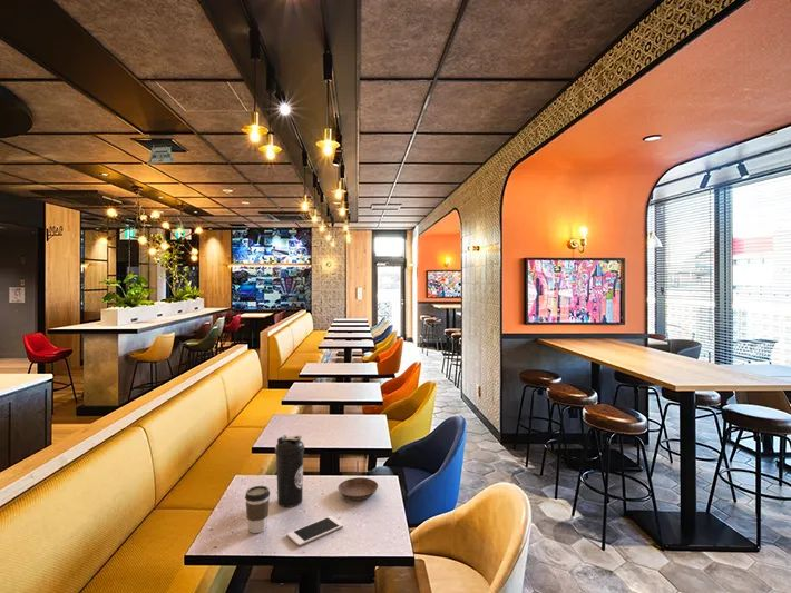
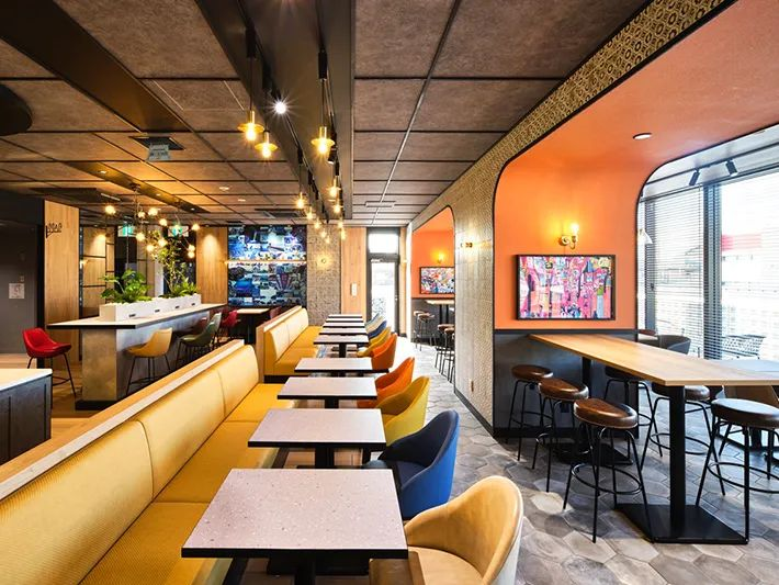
- water bottle (290, 468)
- coffee cup (257, 508)
- cell phone (315, 530)
- saucer (358, 490)
